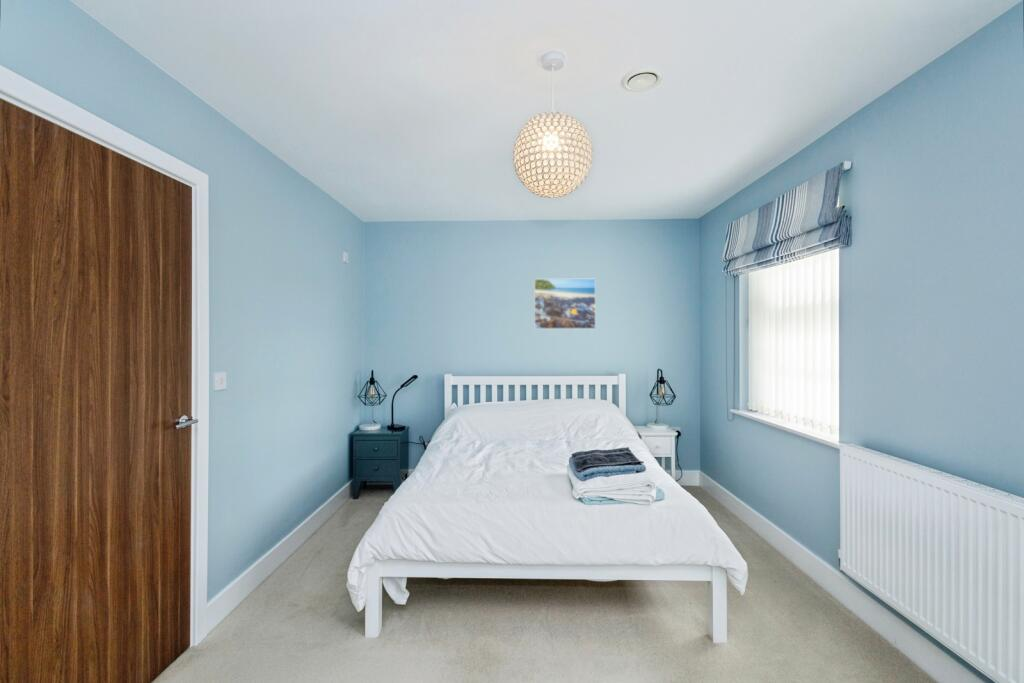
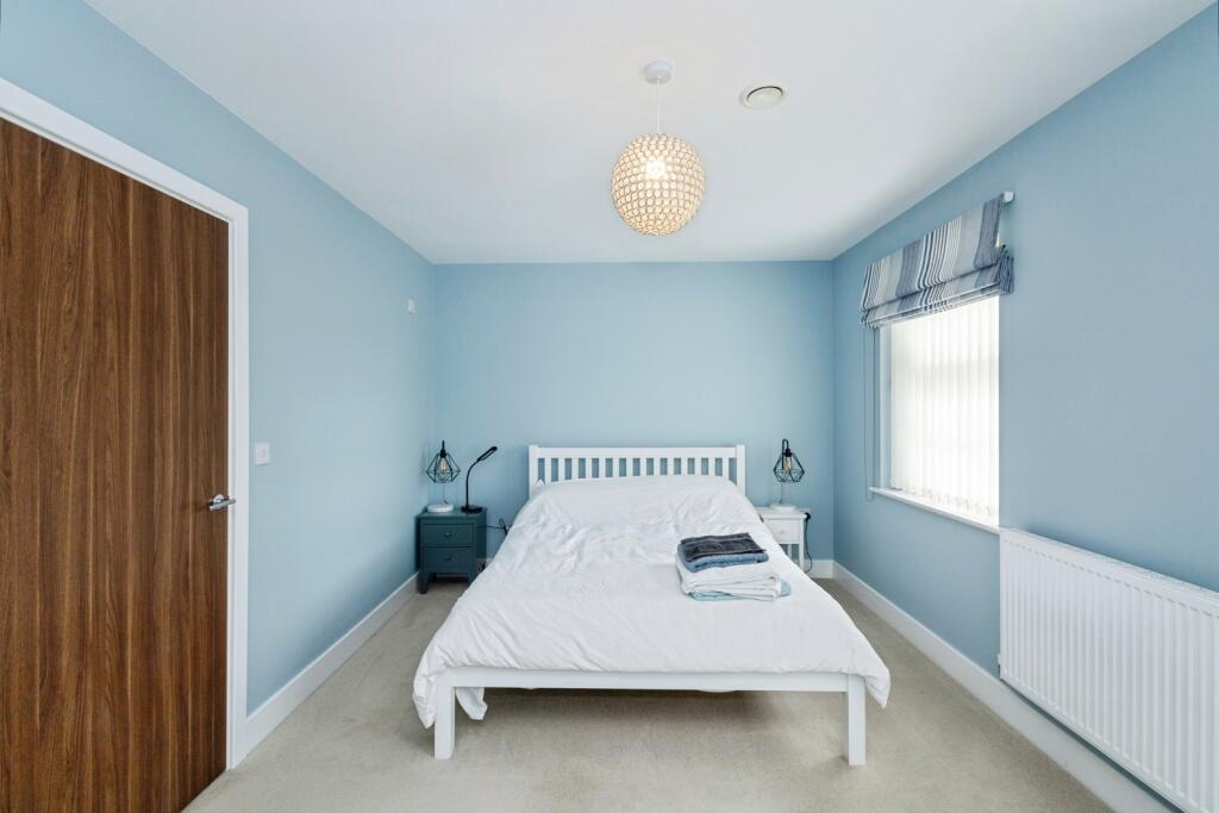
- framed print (564, 304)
